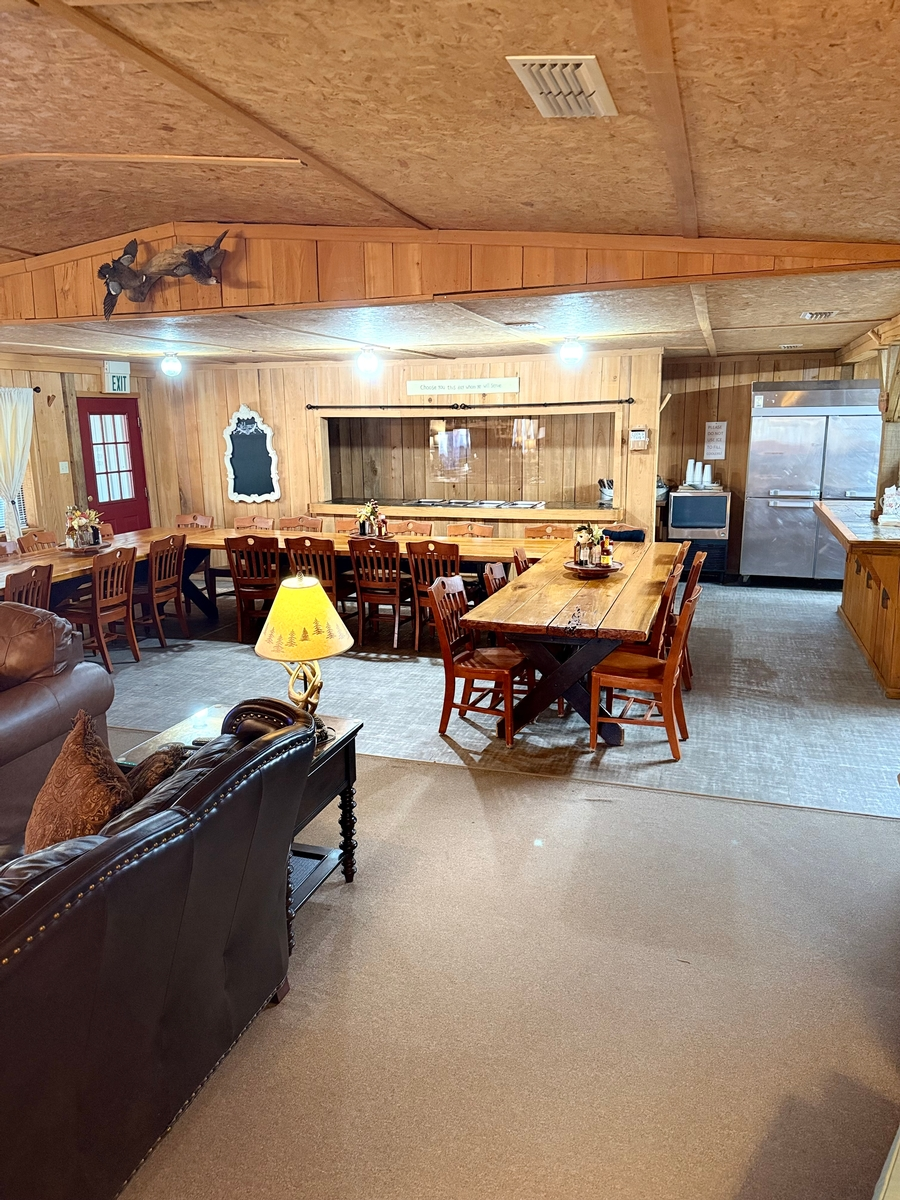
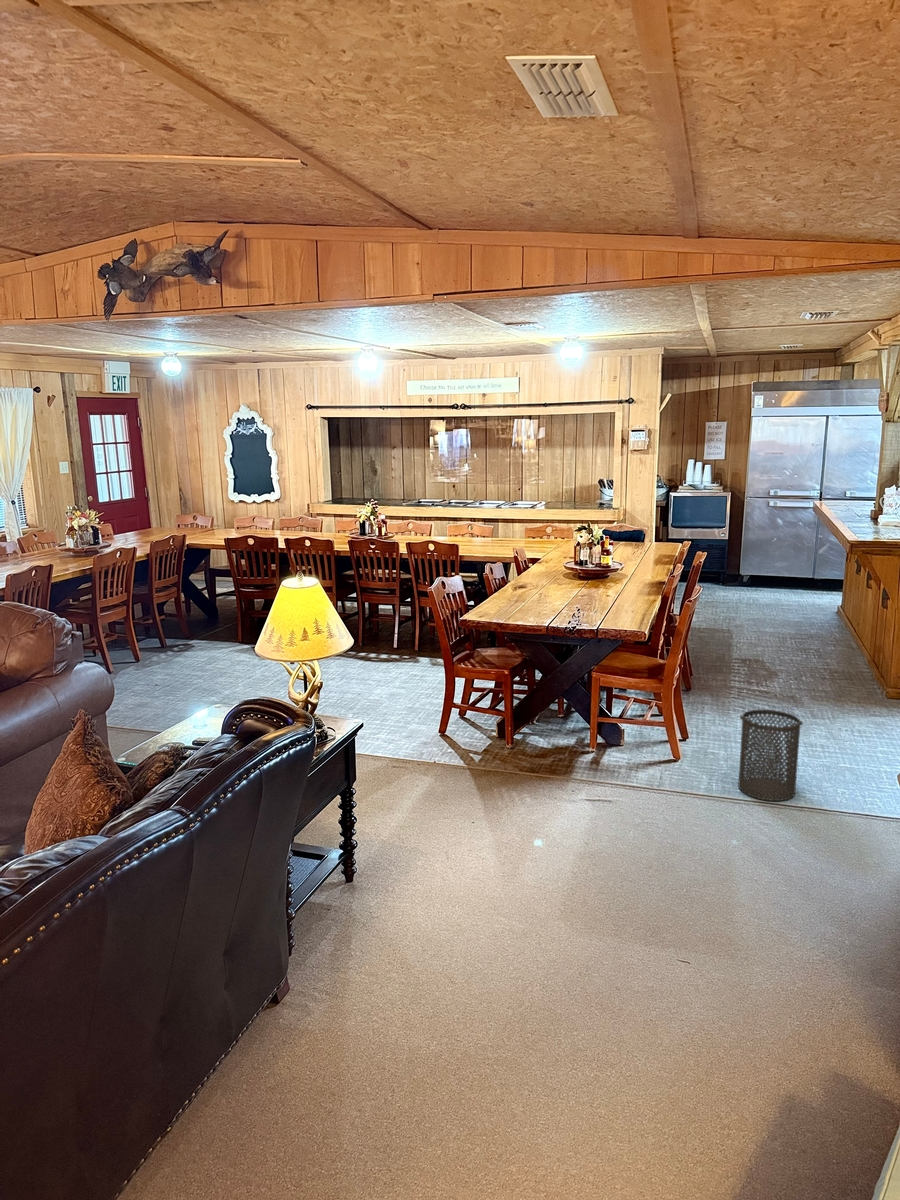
+ trash can (768, 754)
